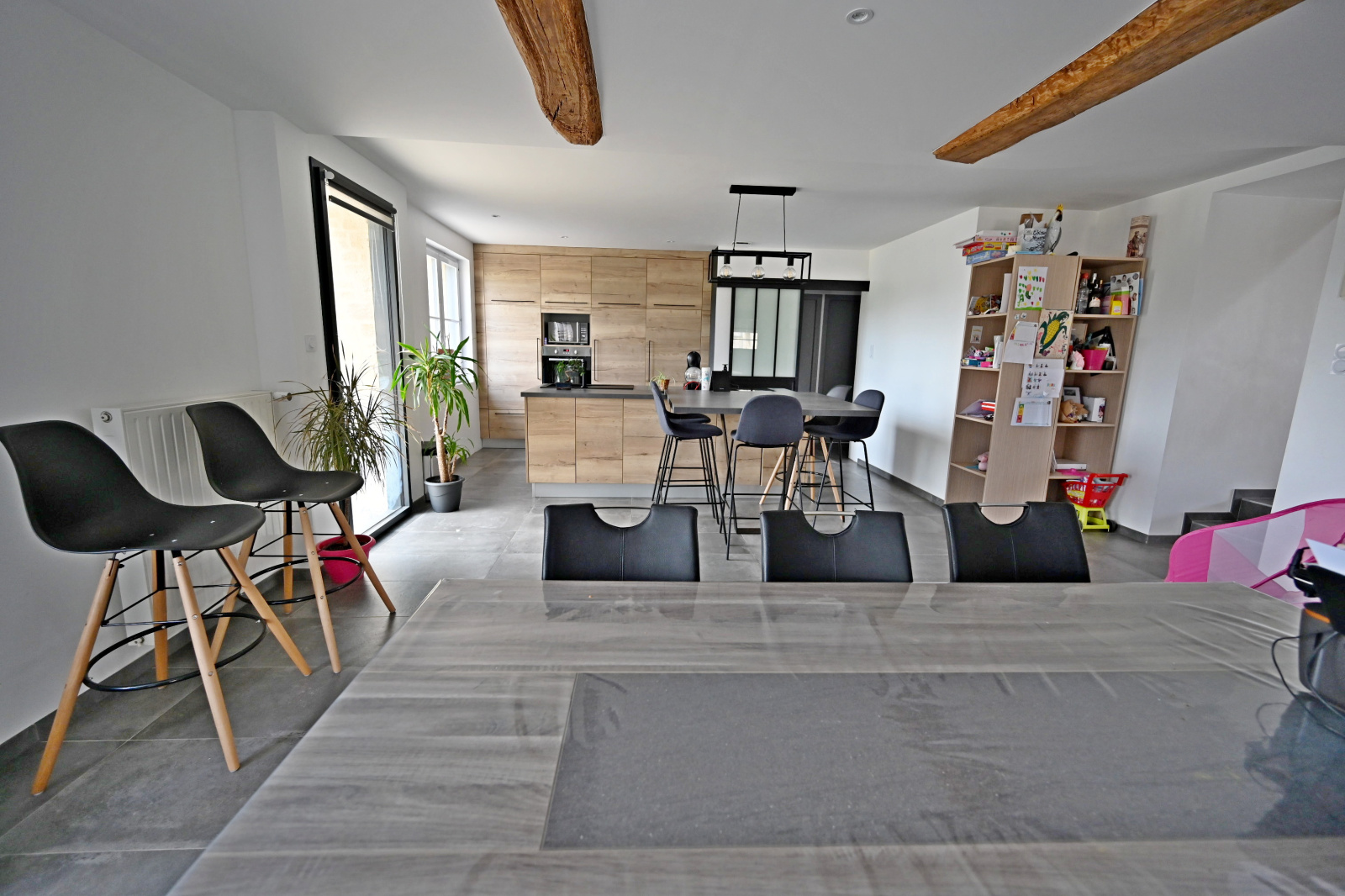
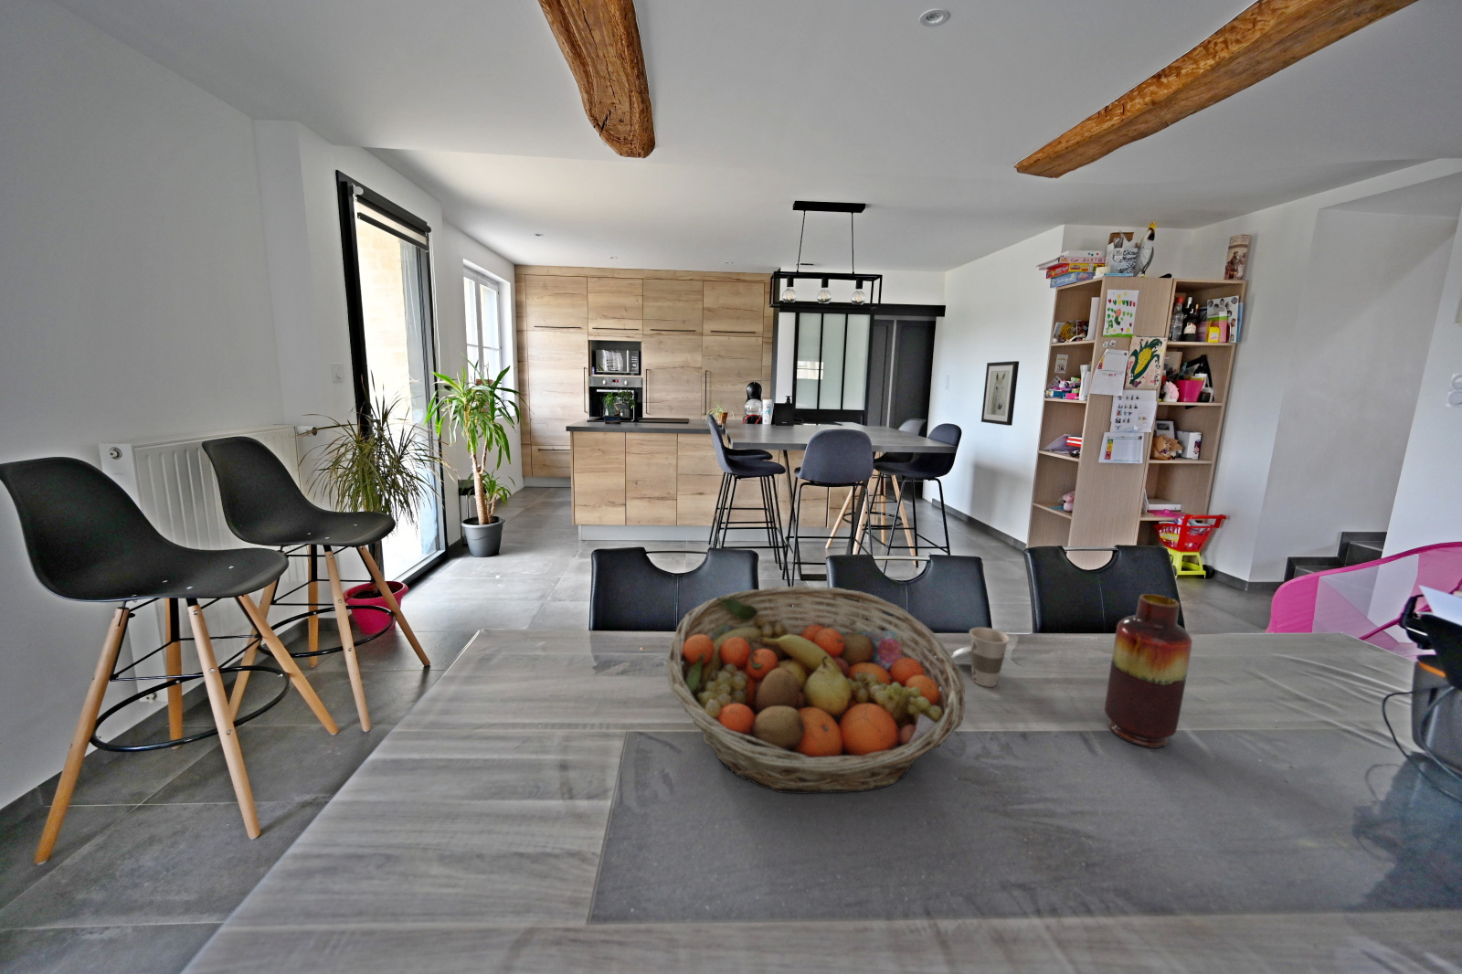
+ cup (978, 652)
+ wall art (999, 392)
+ fruit basket (811, 679)
+ vase (1148, 667)
